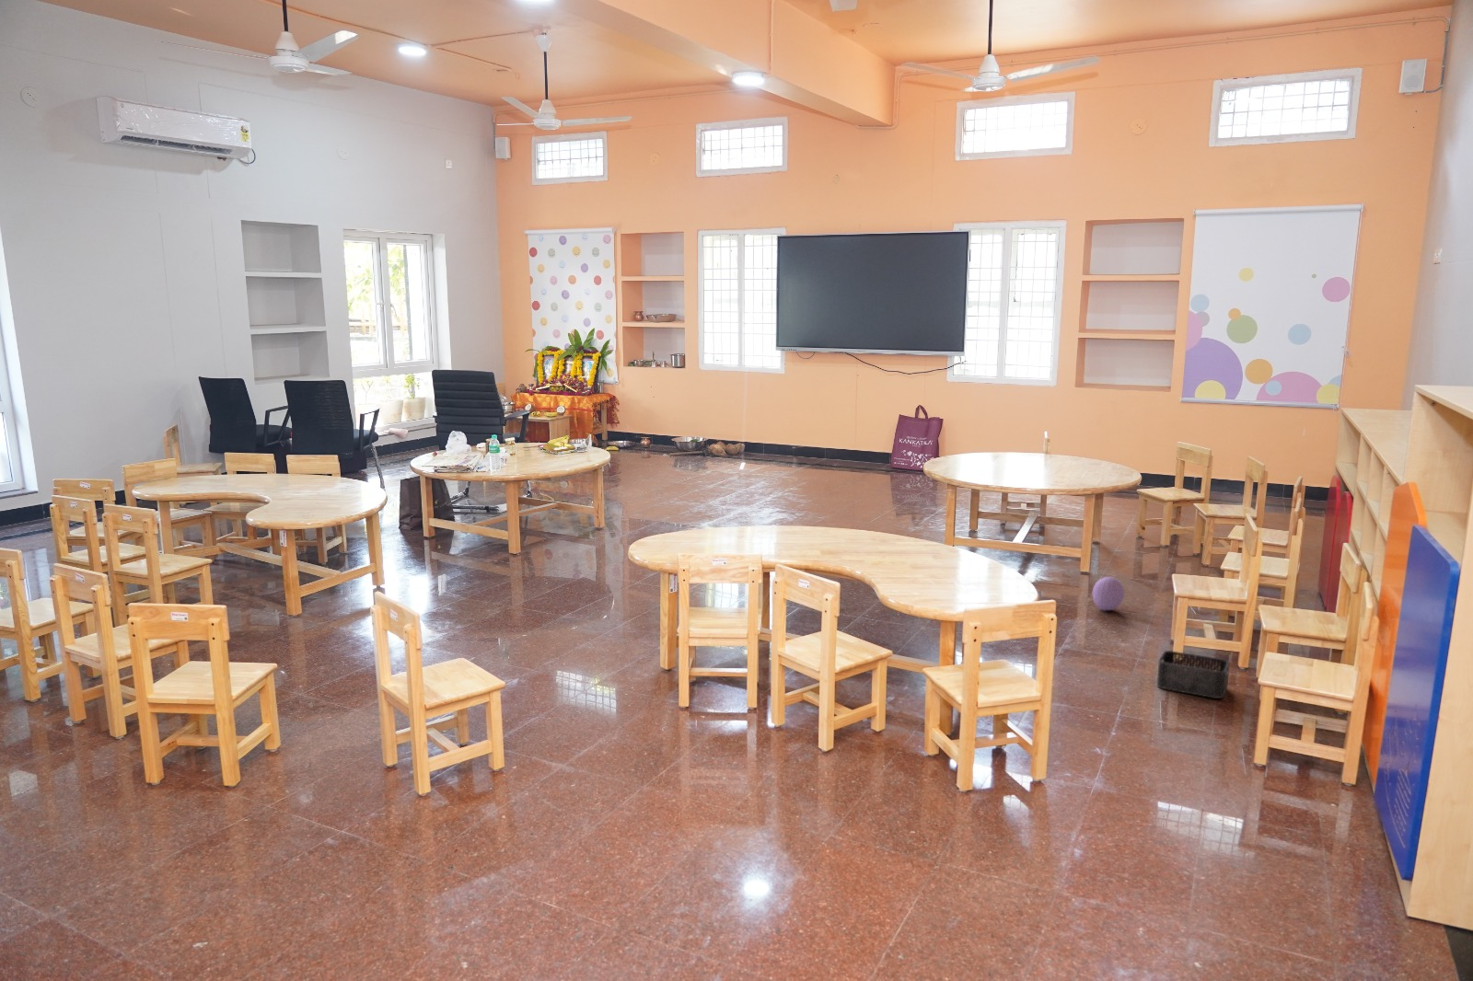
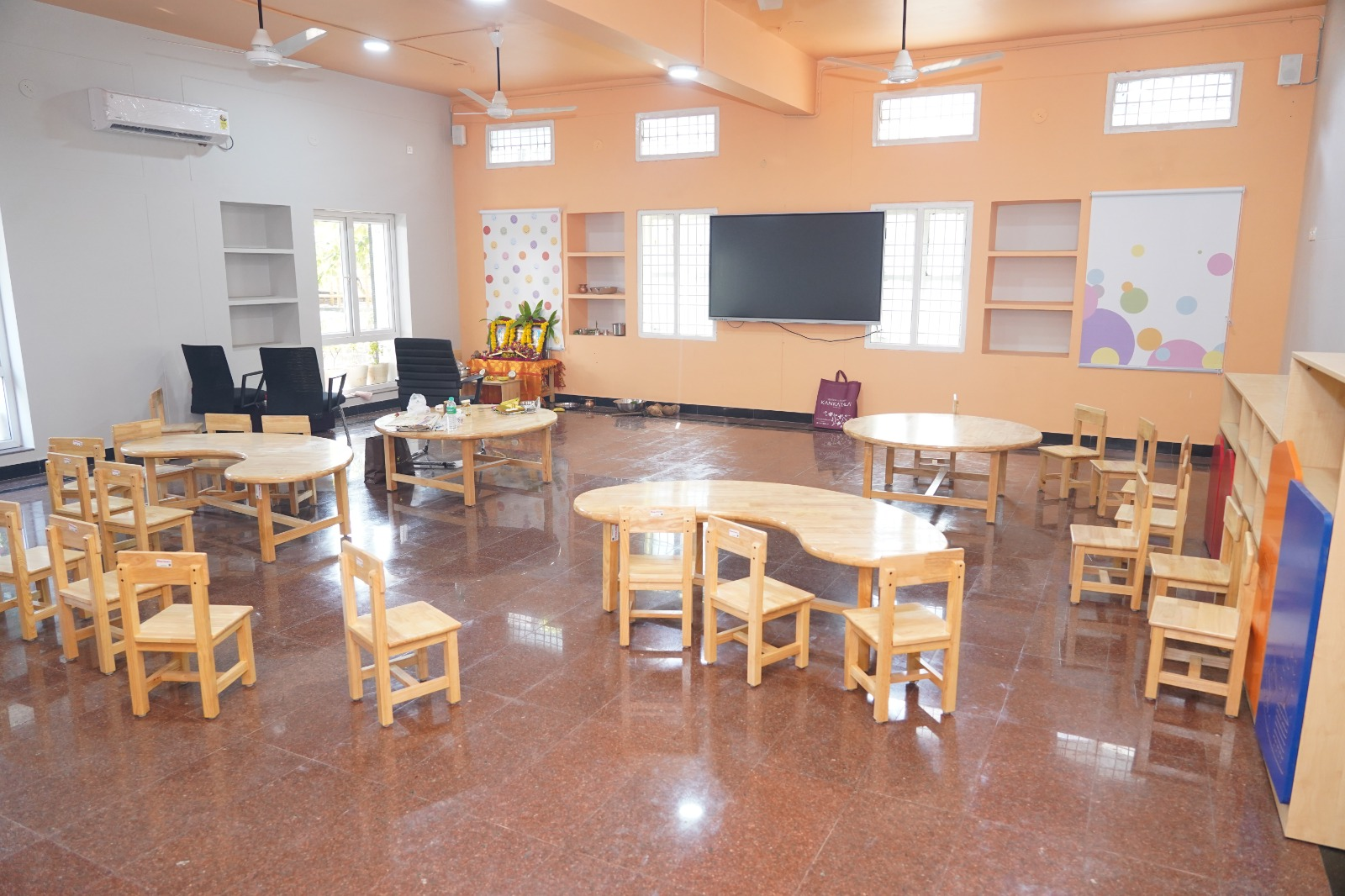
- storage bin (1193, 673)
- ball (1107, 593)
